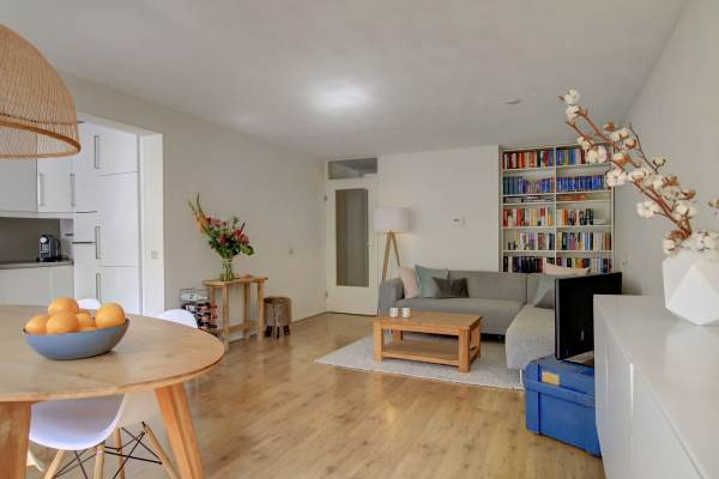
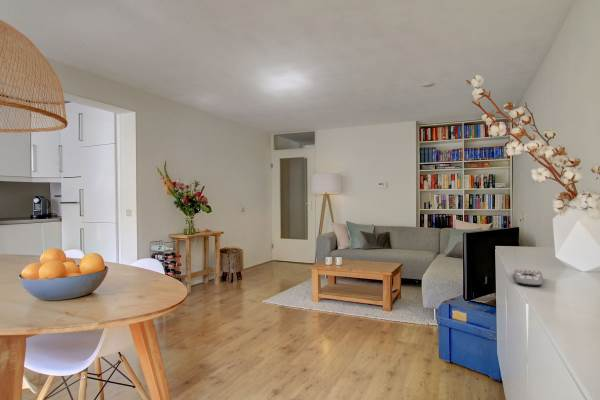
+ remote control (528, 277)
